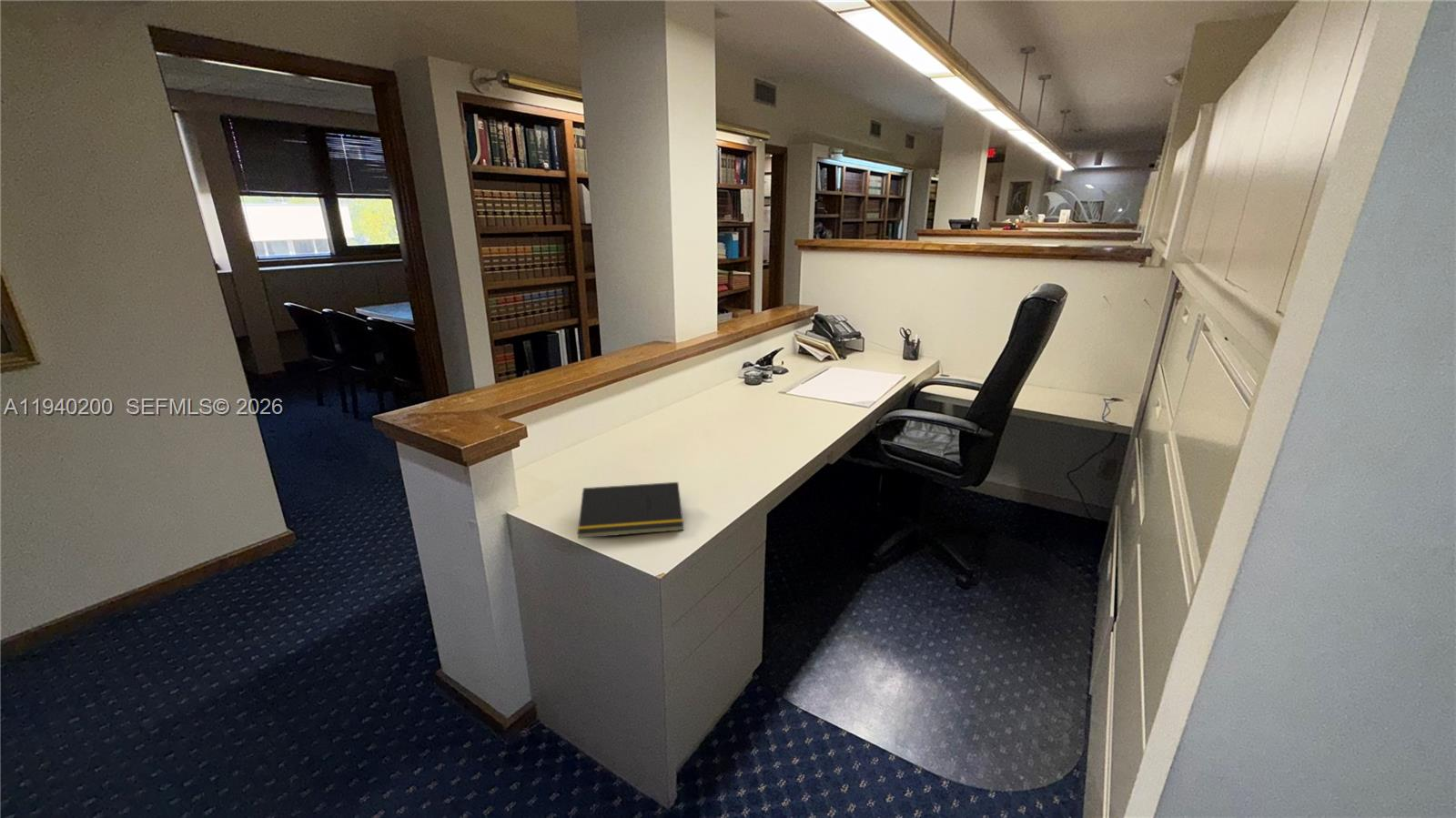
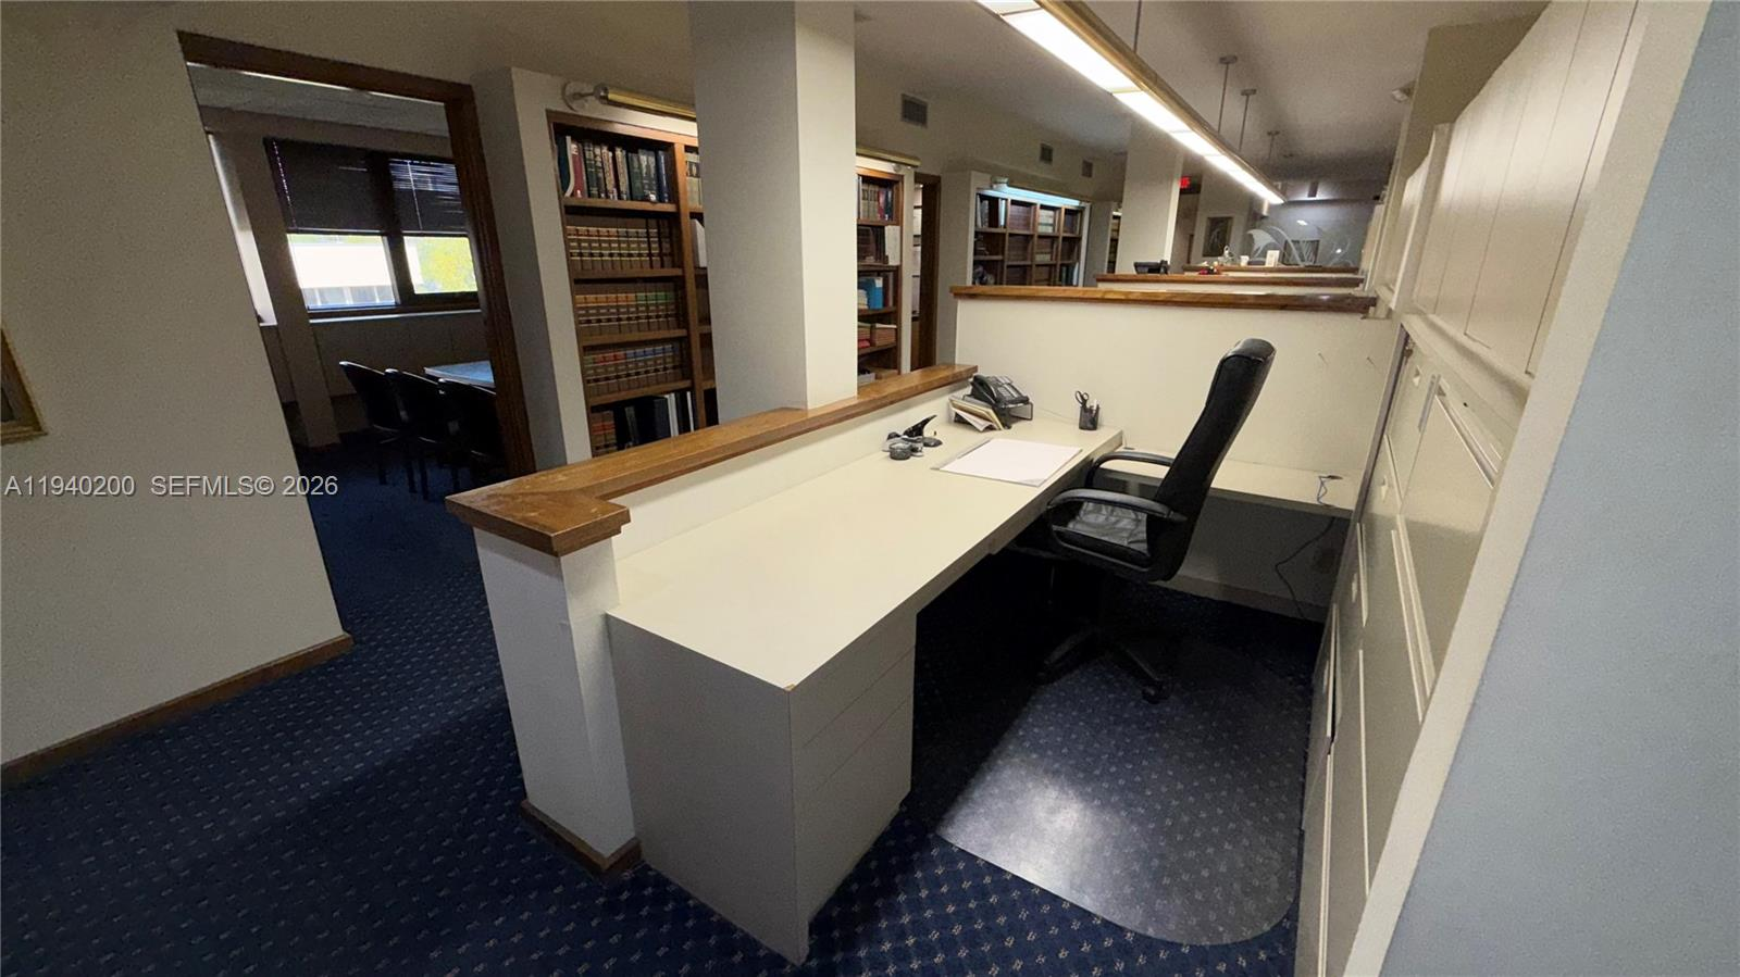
- notepad (631, 508)
